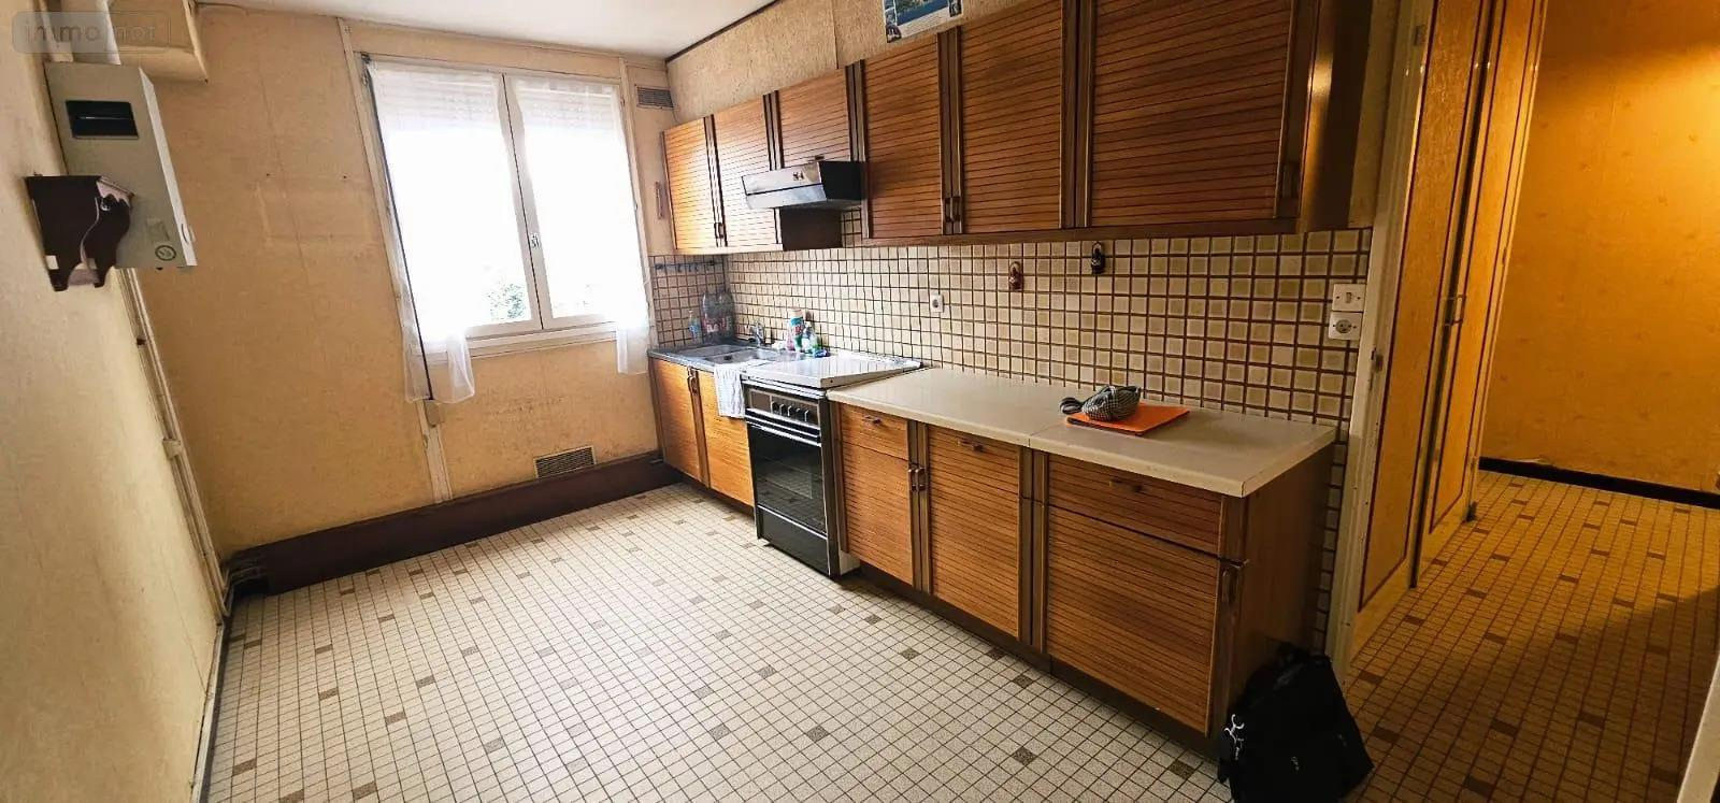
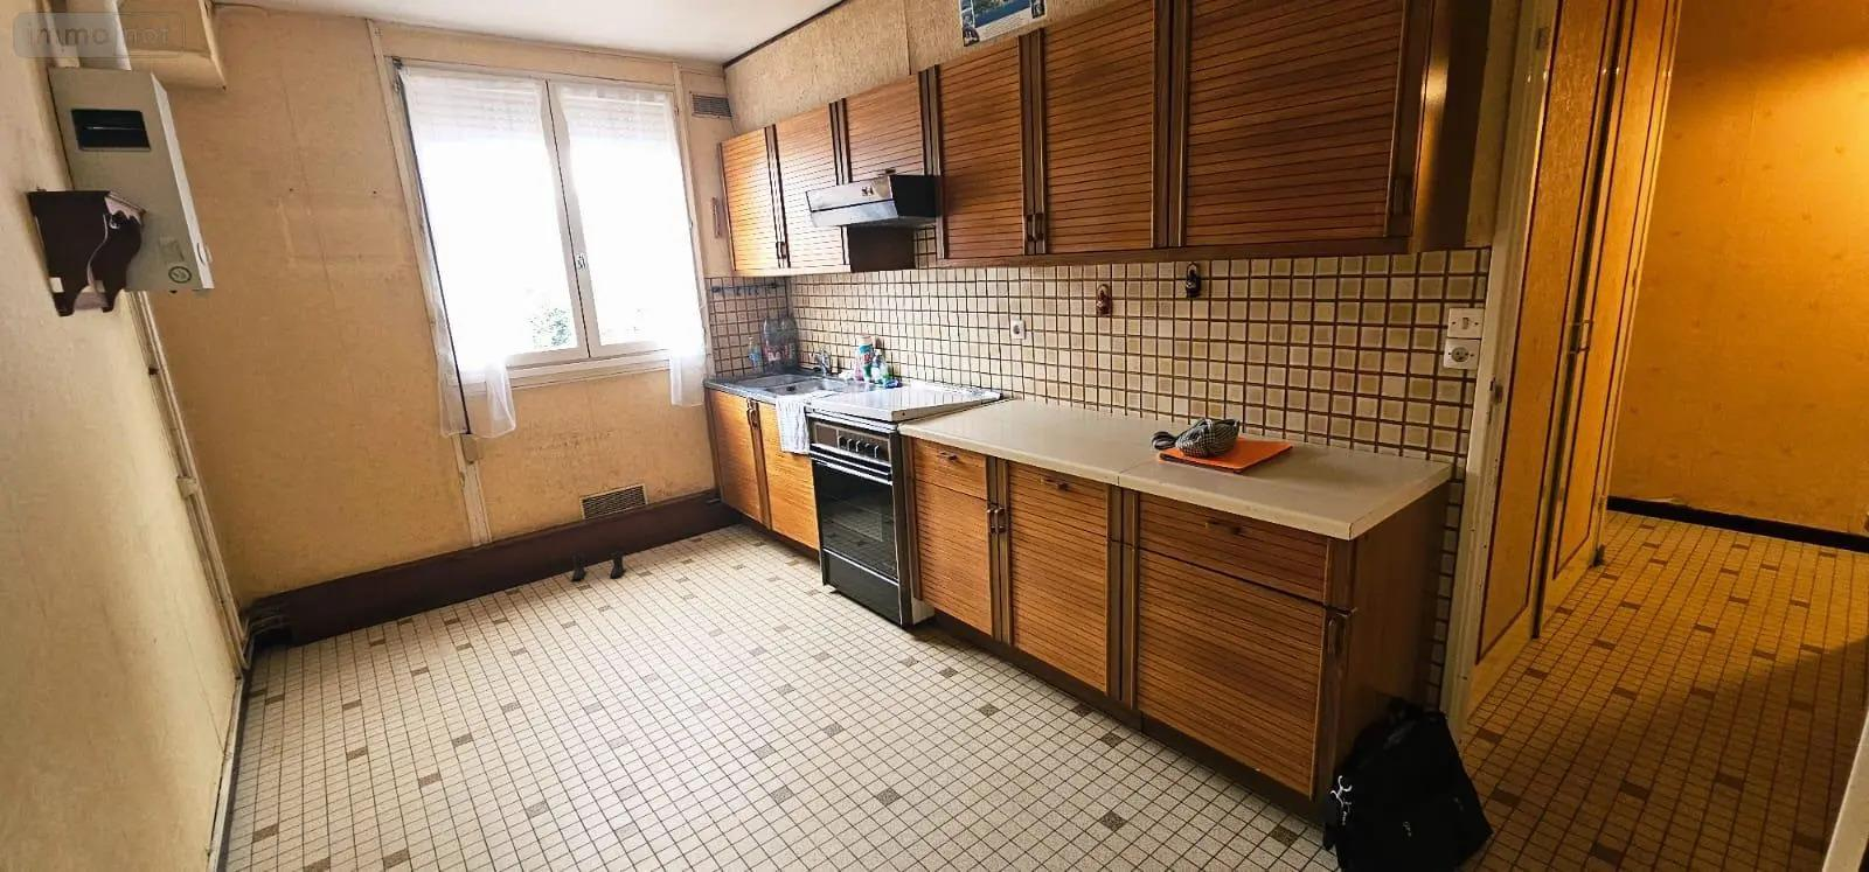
+ boots (585, 571)
